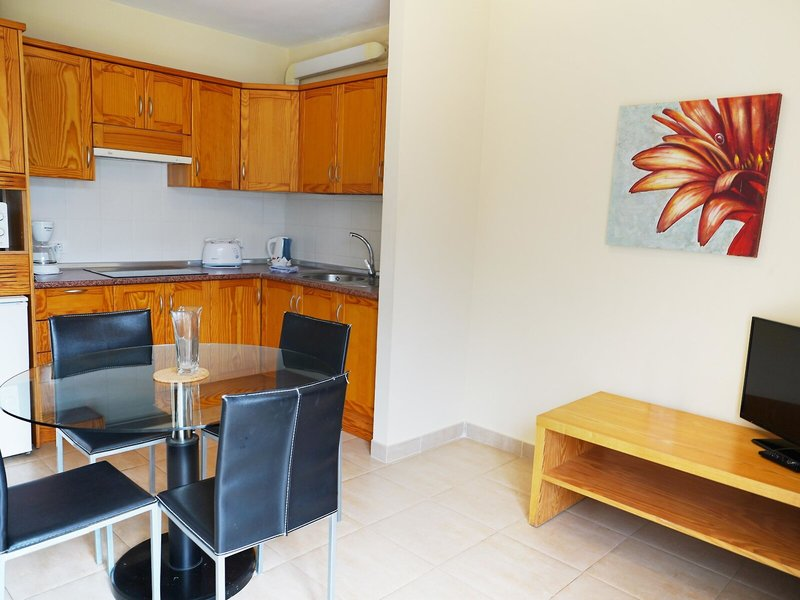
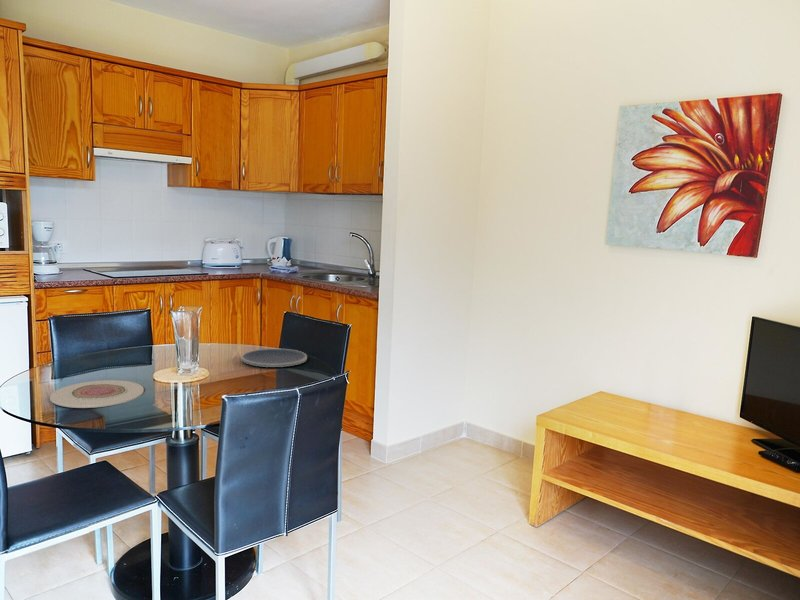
+ plate (274, 358)
+ plate (98, 392)
